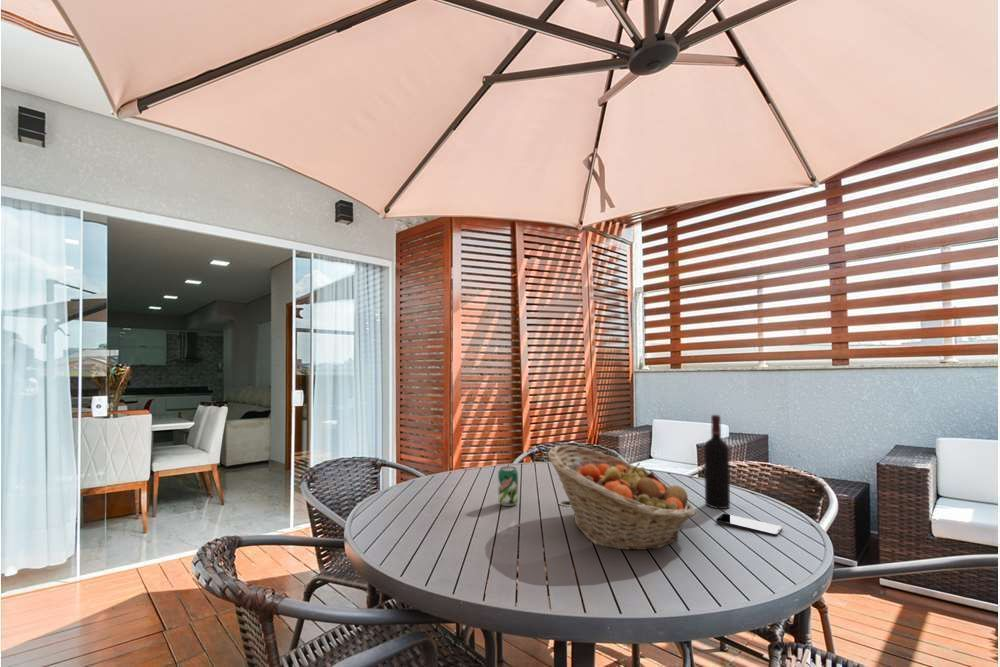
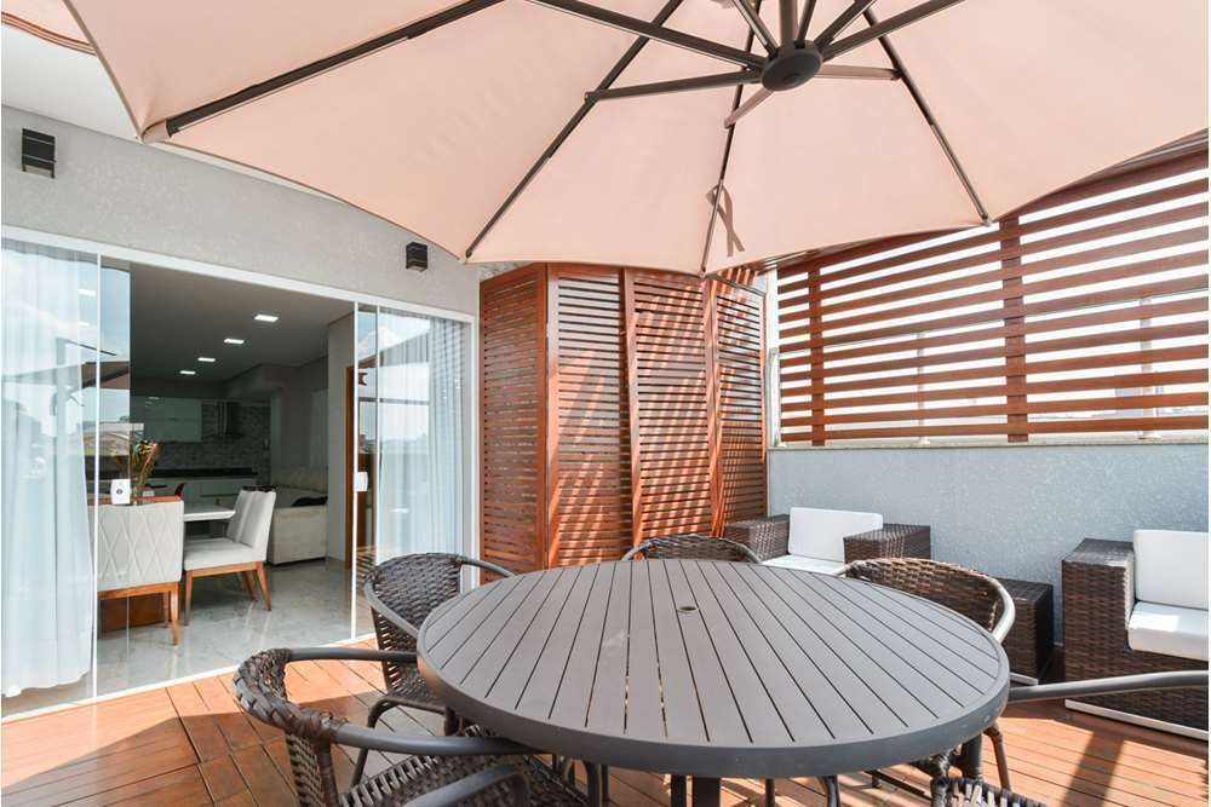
- wine bottle (716, 460)
- beverage can (508, 486)
- fruit basket (616, 490)
- smartphone (748, 524)
